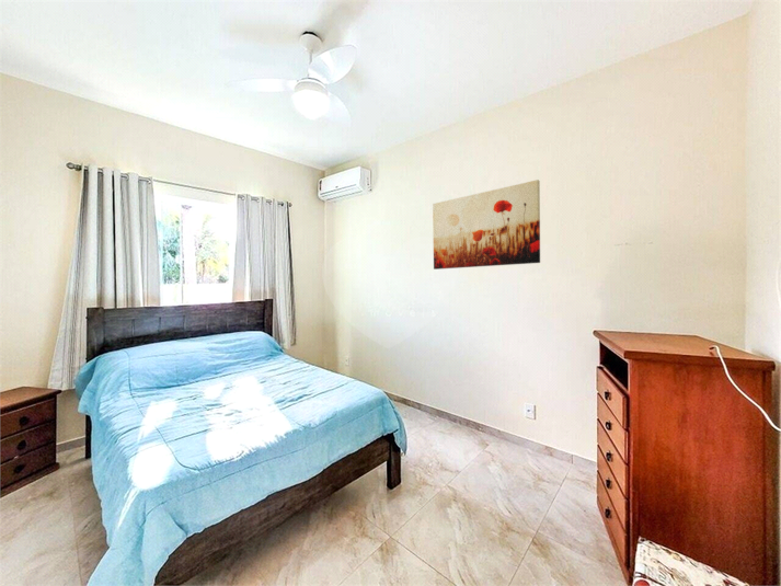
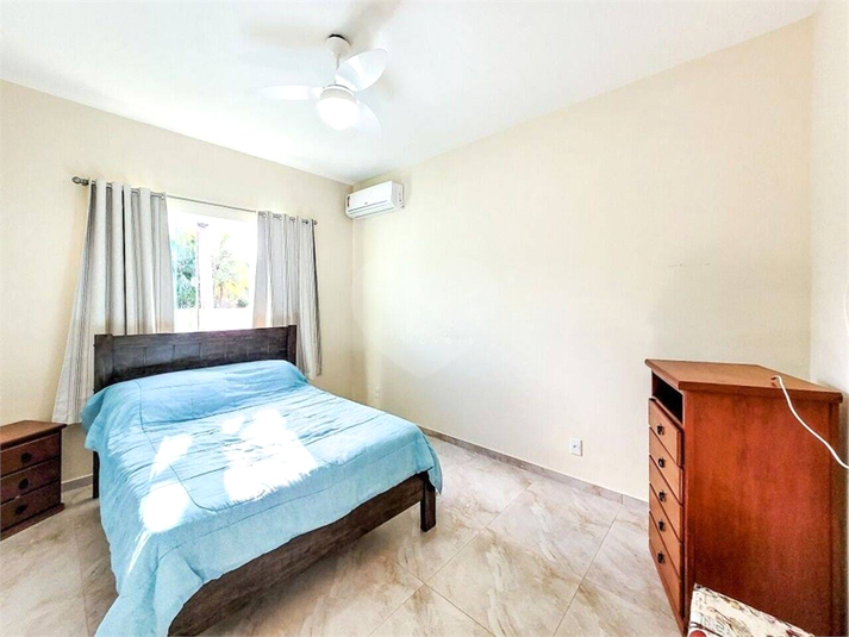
- wall art (480, 230)
